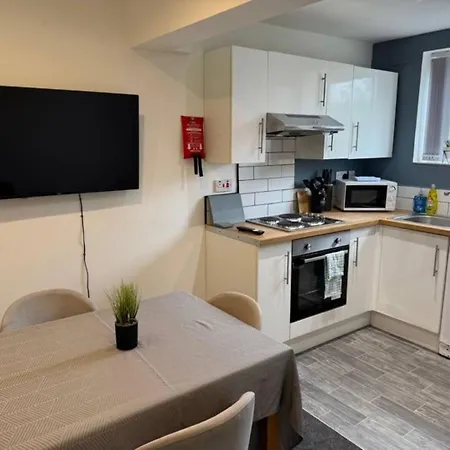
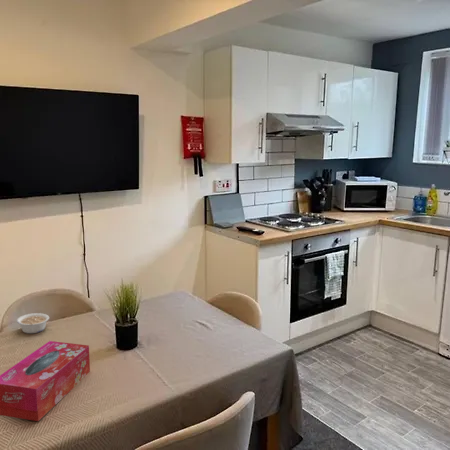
+ legume (34, 323)
+ tissue box (44, 376)
